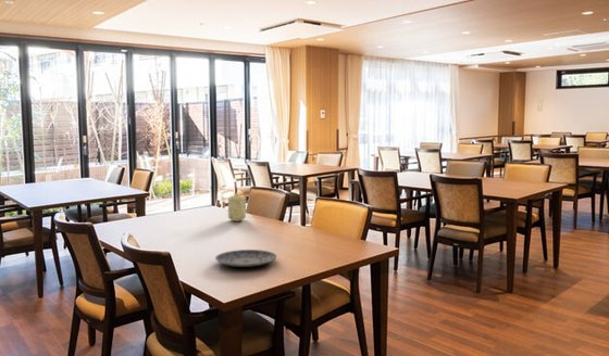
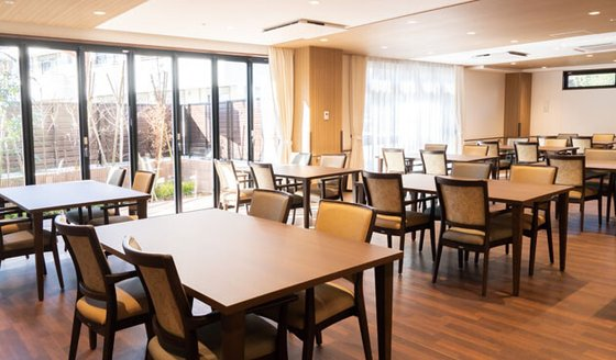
- mug (237, 206)
- plate (246, 259)
